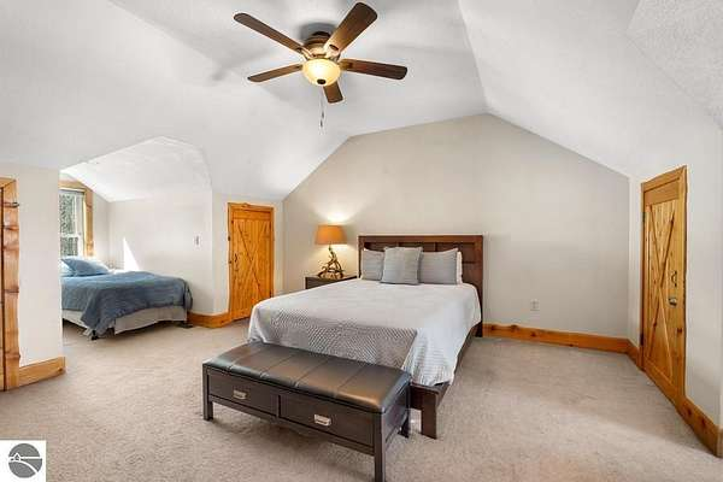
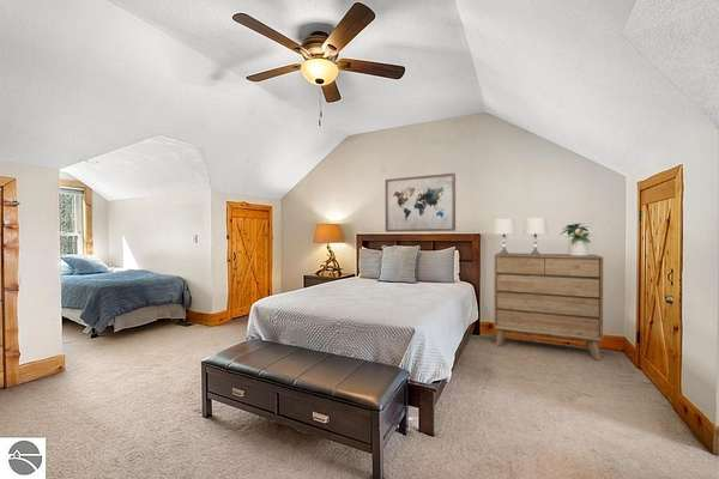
+ table lamp (514, 232)
+ potted plant (575, 238)
+ wall art (418, 204)
+ dresser (544, 299)
